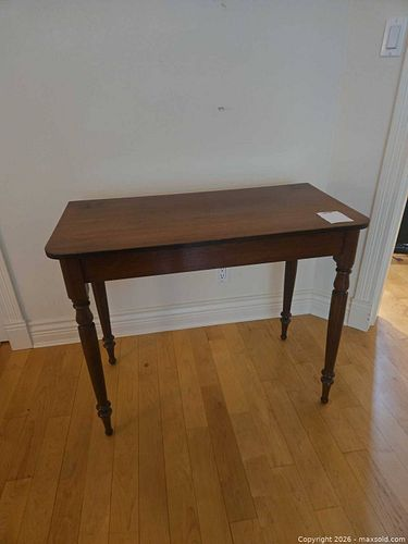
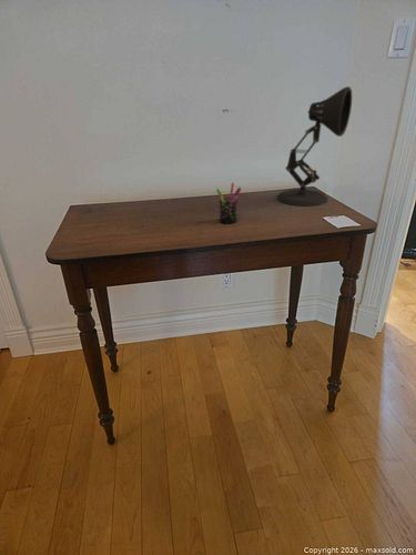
+ desk lamp (310, 147)
+ pen holder (226, 202)
